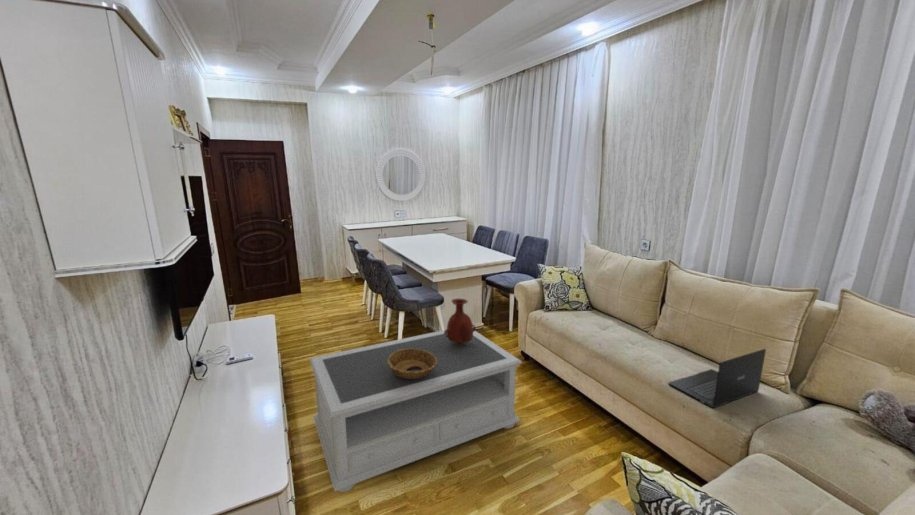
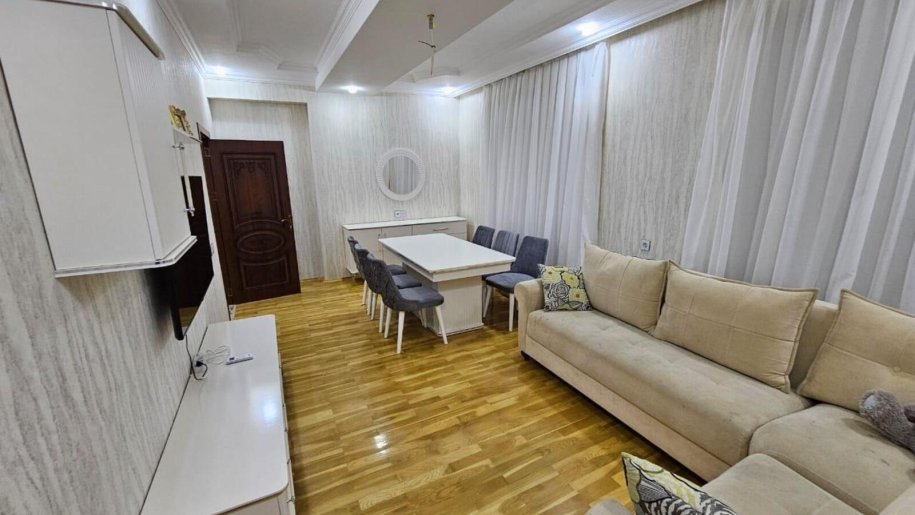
- laptop (714, 370)
- coffee table (415, 392)
- vase (460, 322)
- decorative bowl (412, 365)
